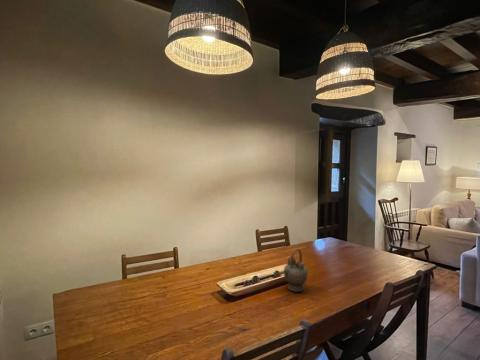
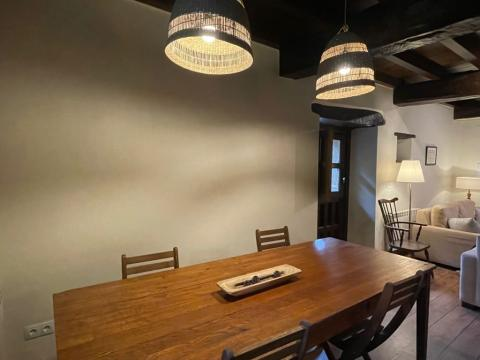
- teapot (293, 269)
